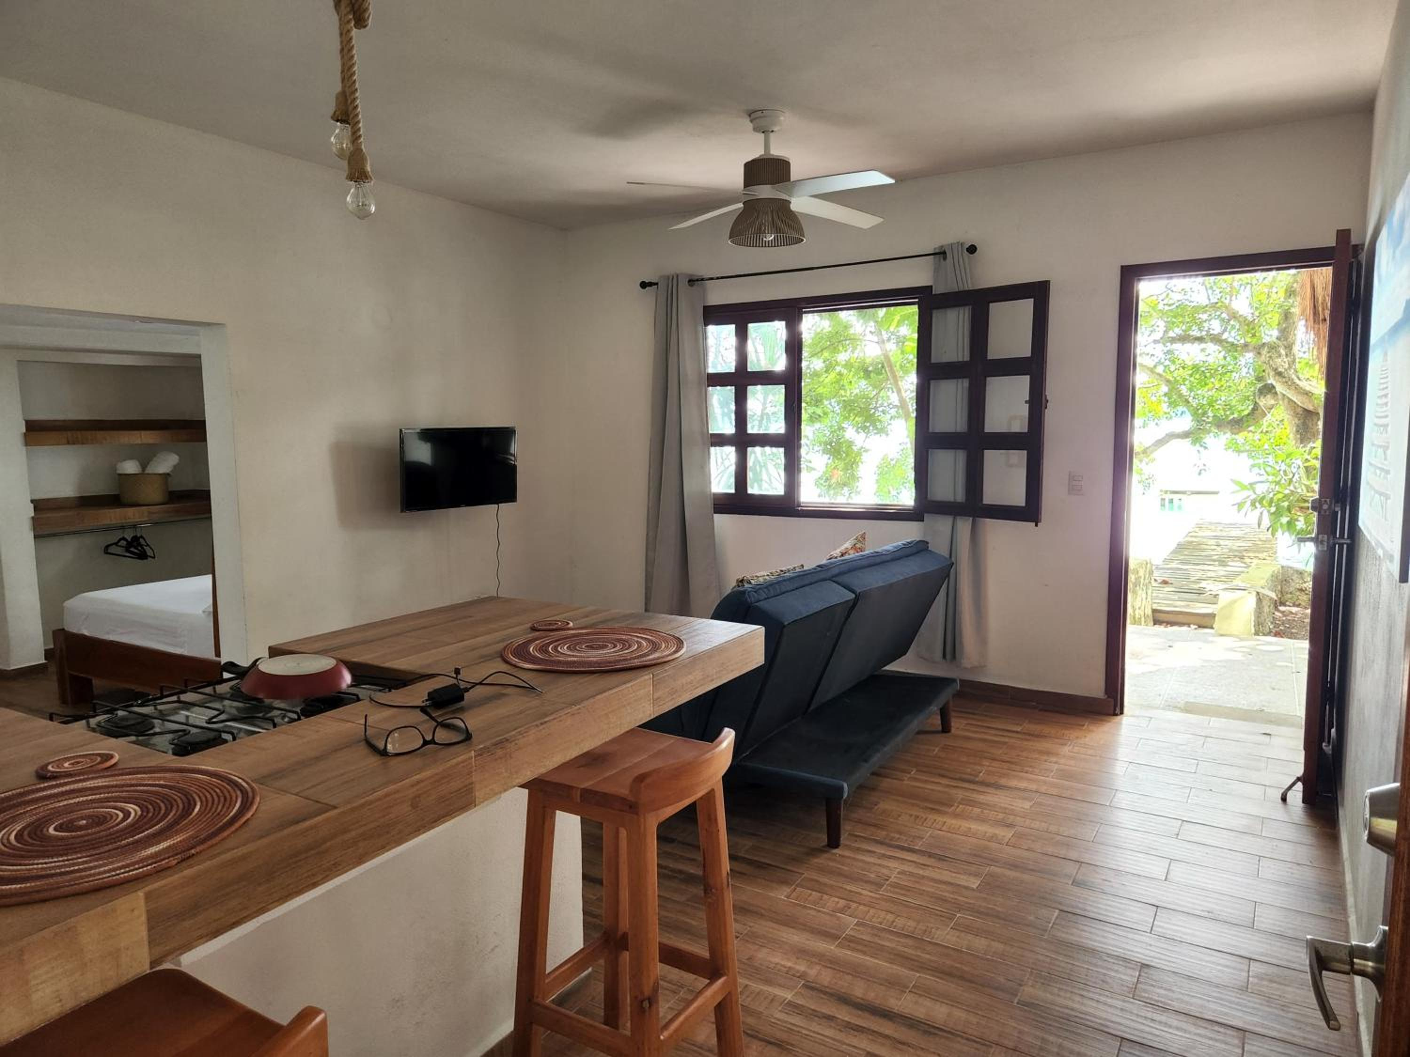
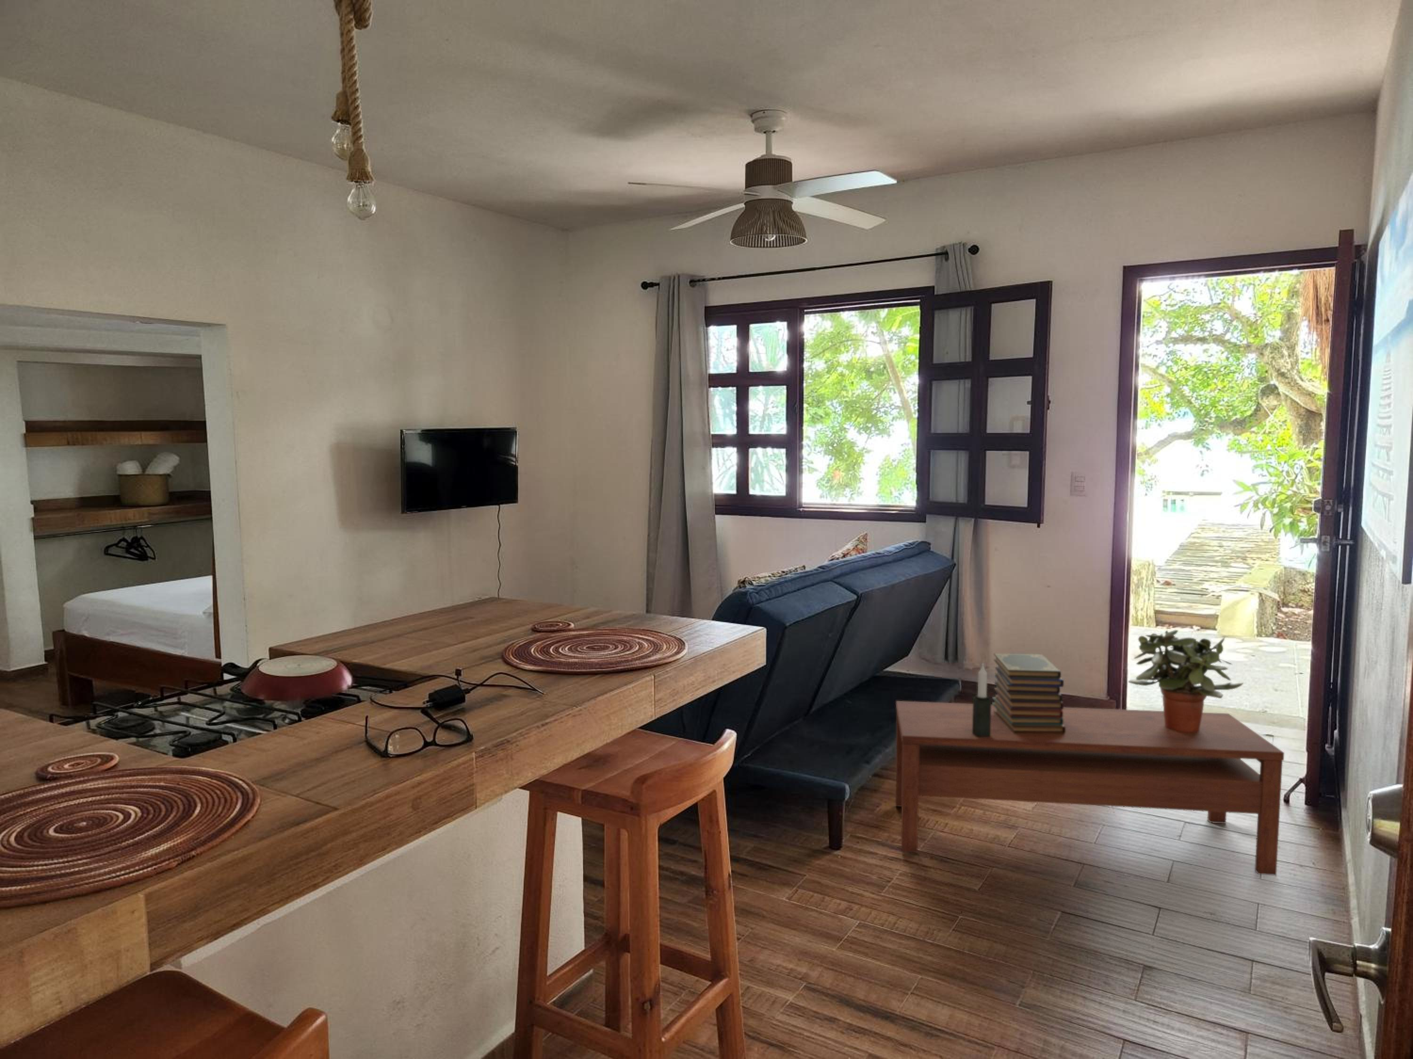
+ potted plant (1186, 679)
+ book stack (1026, 691)
+ coffee table (1069, 781)
+ candle (982, 699)
